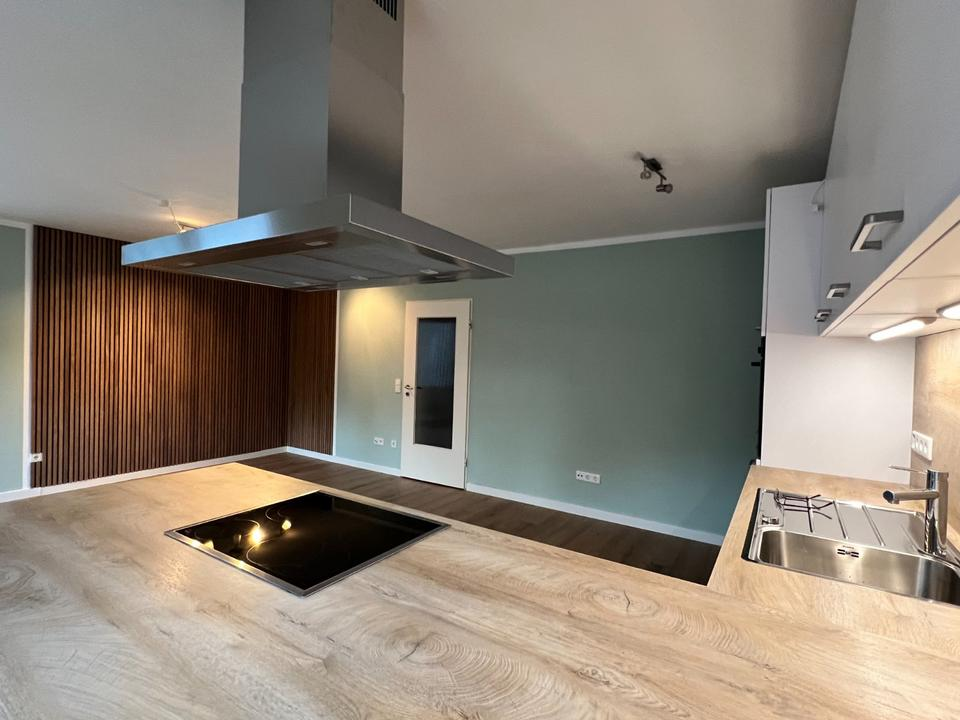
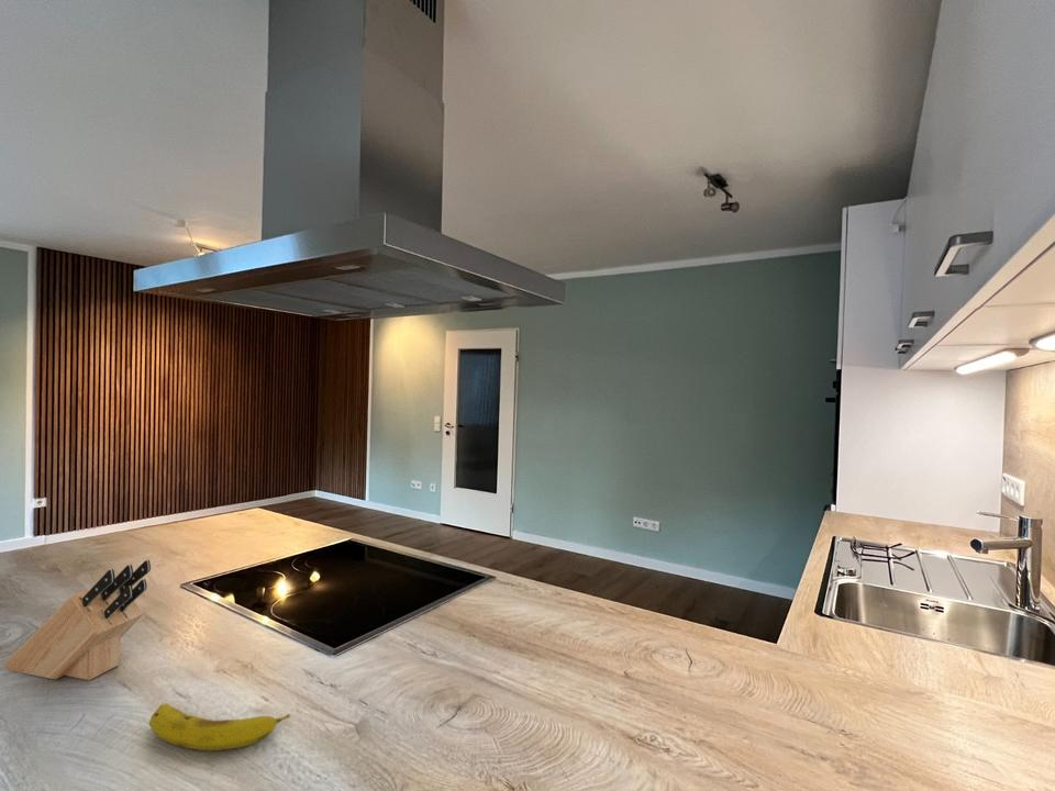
+ fruit (210, 720)
+ knife block (82, 612)
